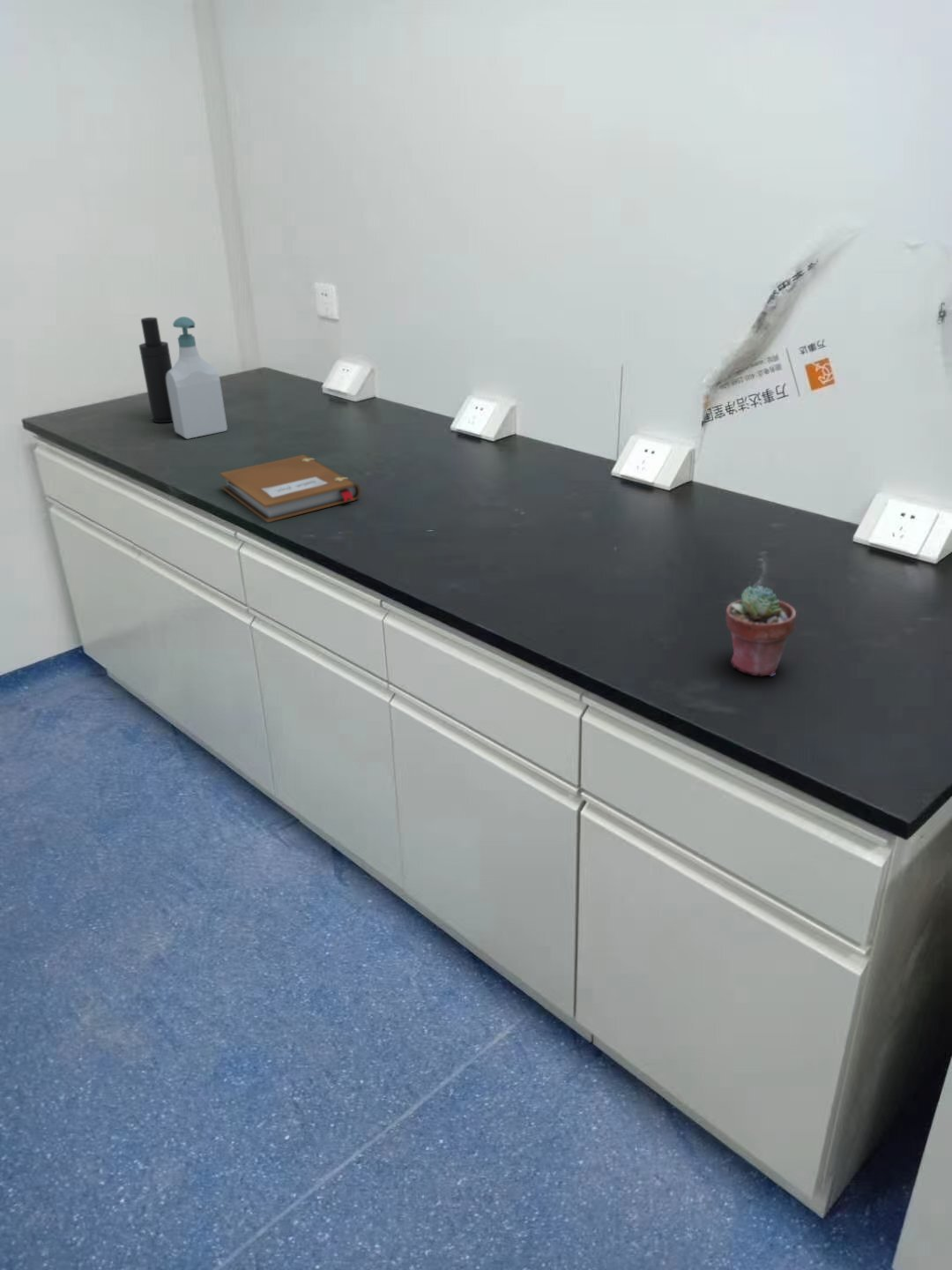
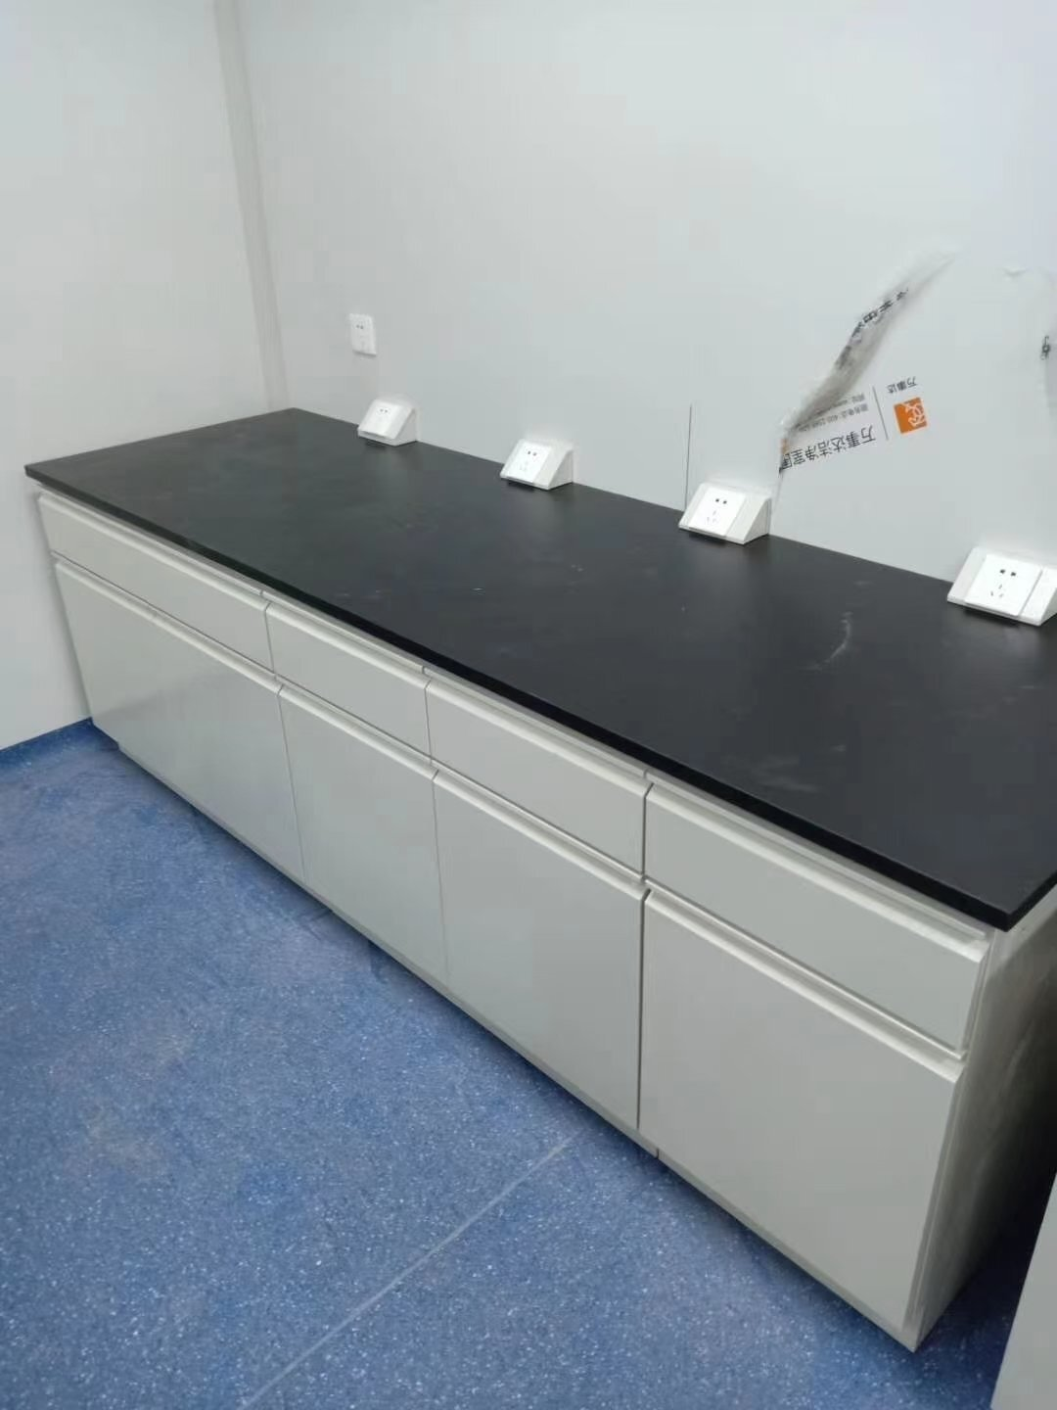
- soap bottle (193, 377)
- potted succulent (759, 626)
- atomizer (158, 370)
- notebook (291, 486)
